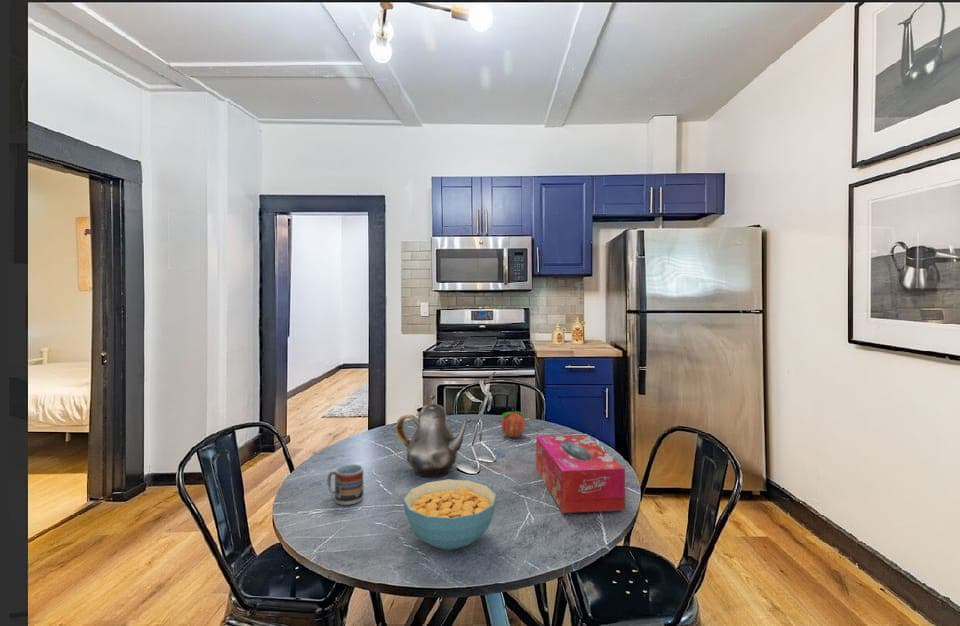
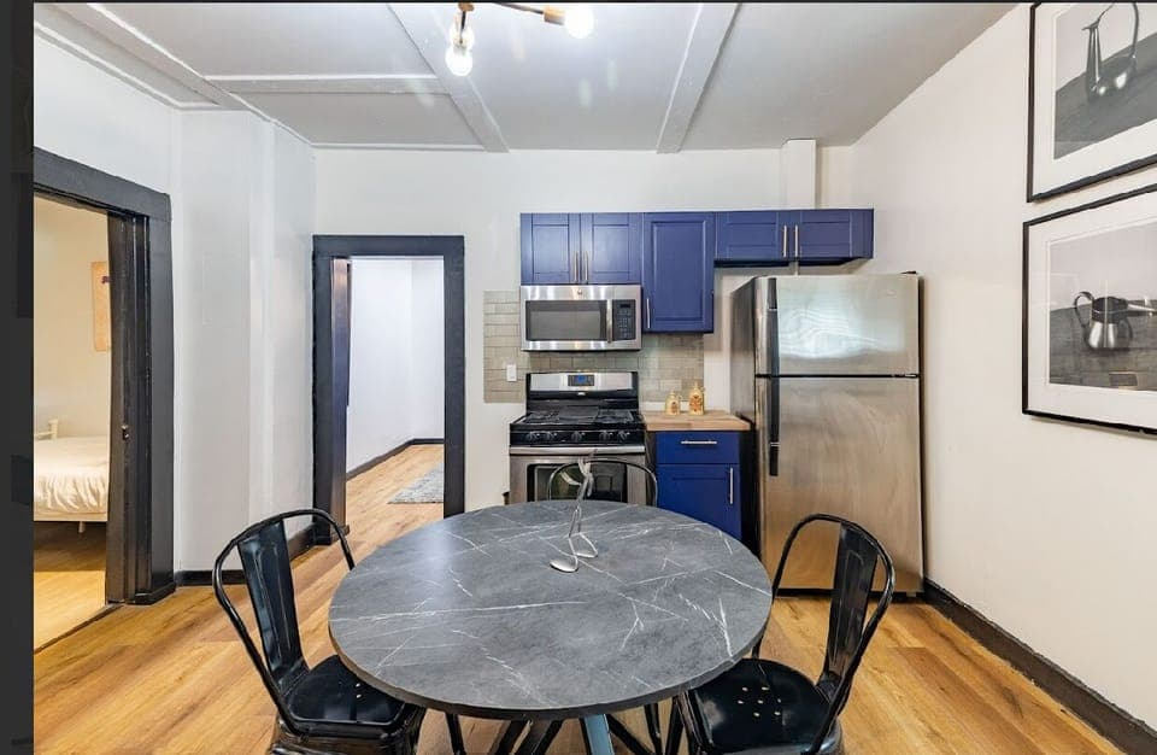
- cup (344, 483)
- teapot (432, 432)
- cereal bowl (450, 519)
- fruit (513, 422)
- tissue box (575, 468)
